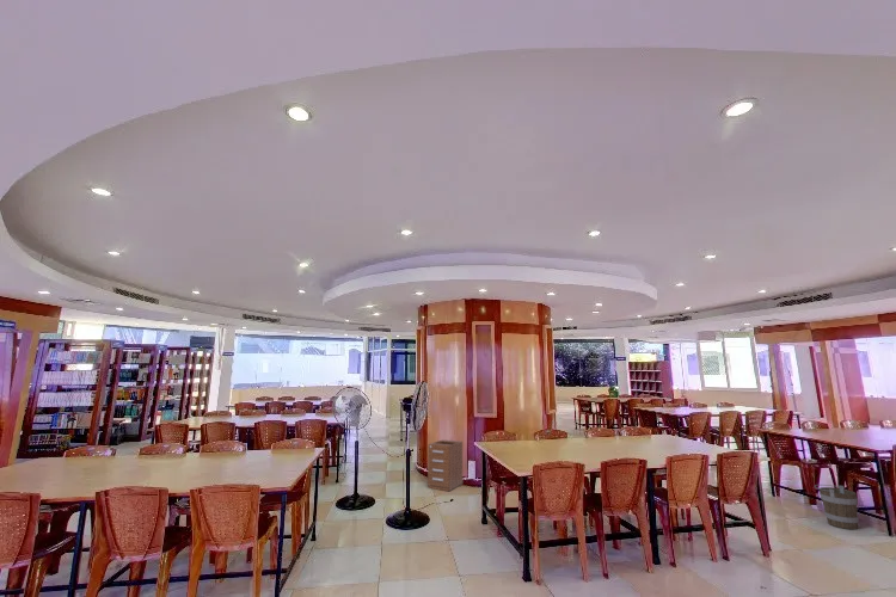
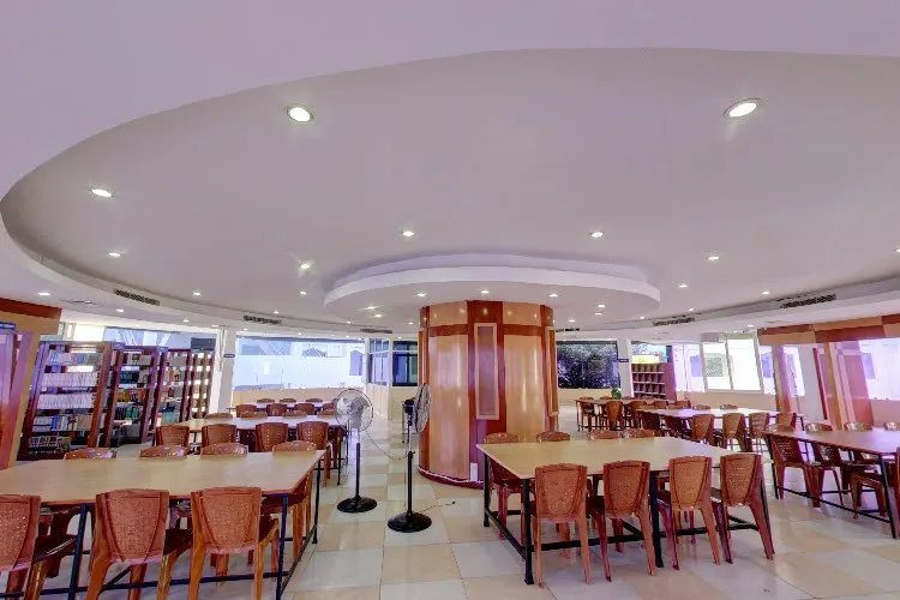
- filing cabinet (444, 463)
- bucket (836, 505)
